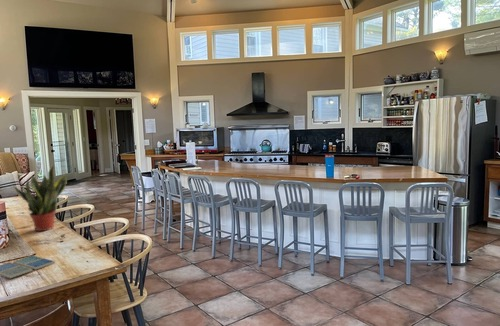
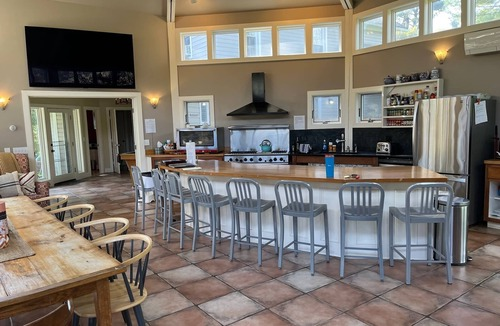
- potted plant (43, 196)
- drink coaster (22, 265)
